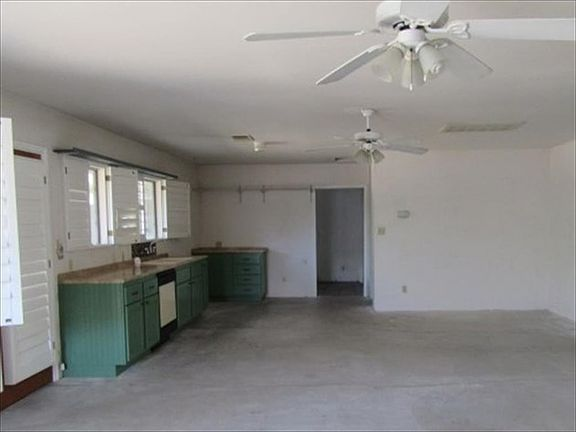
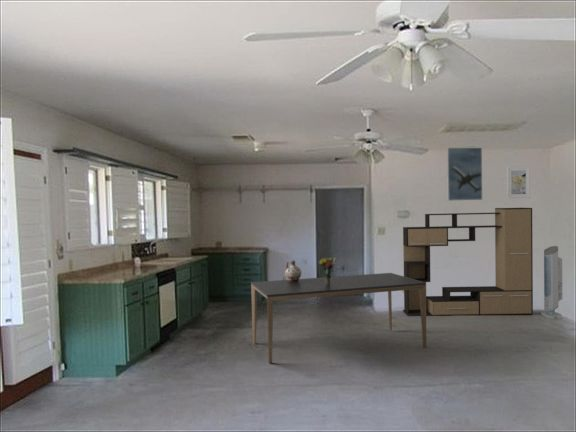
+ media console (465, 240)
+ ceramic jug (293, 270)
+ air purifier (551, 280)
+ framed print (518, 182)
+ dining table (336, 295)
+ bouquet (328, 270)
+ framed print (464, 173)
